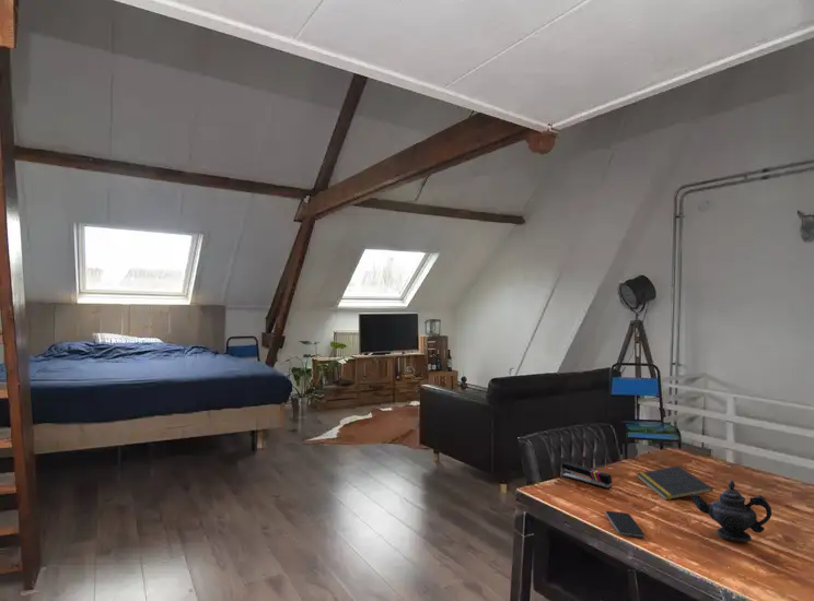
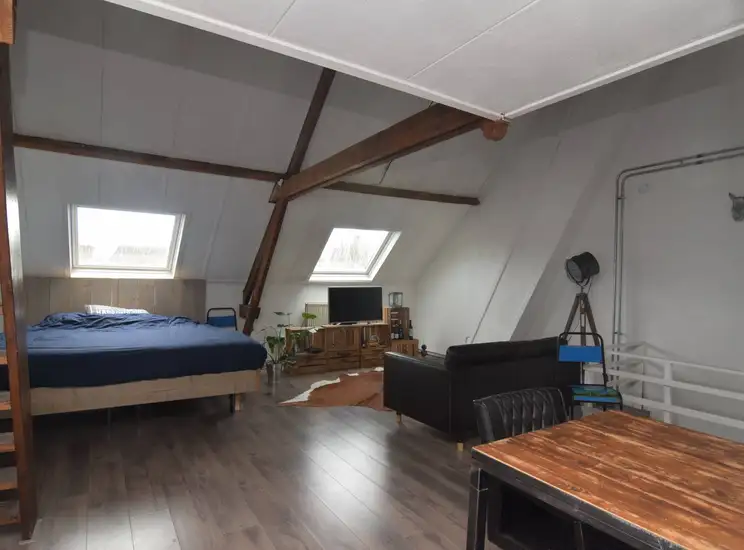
- notepad (672, 482)
- teapot (729, 507)
- stapler (585, 474)
- smartphone (624, 523)
